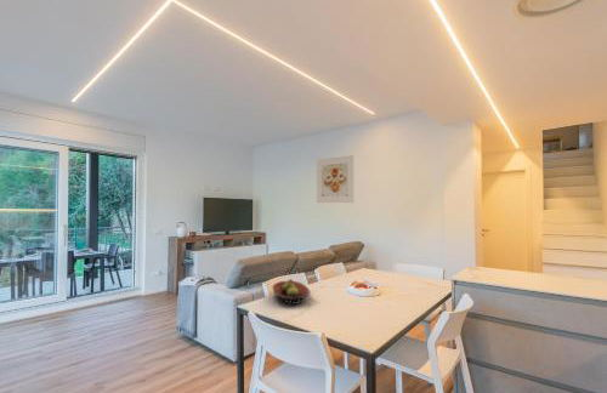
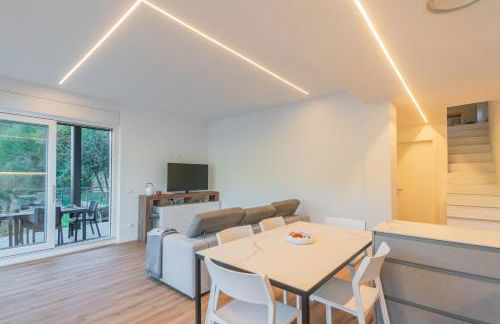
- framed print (334, 180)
- fruit bowl (290, 289)
